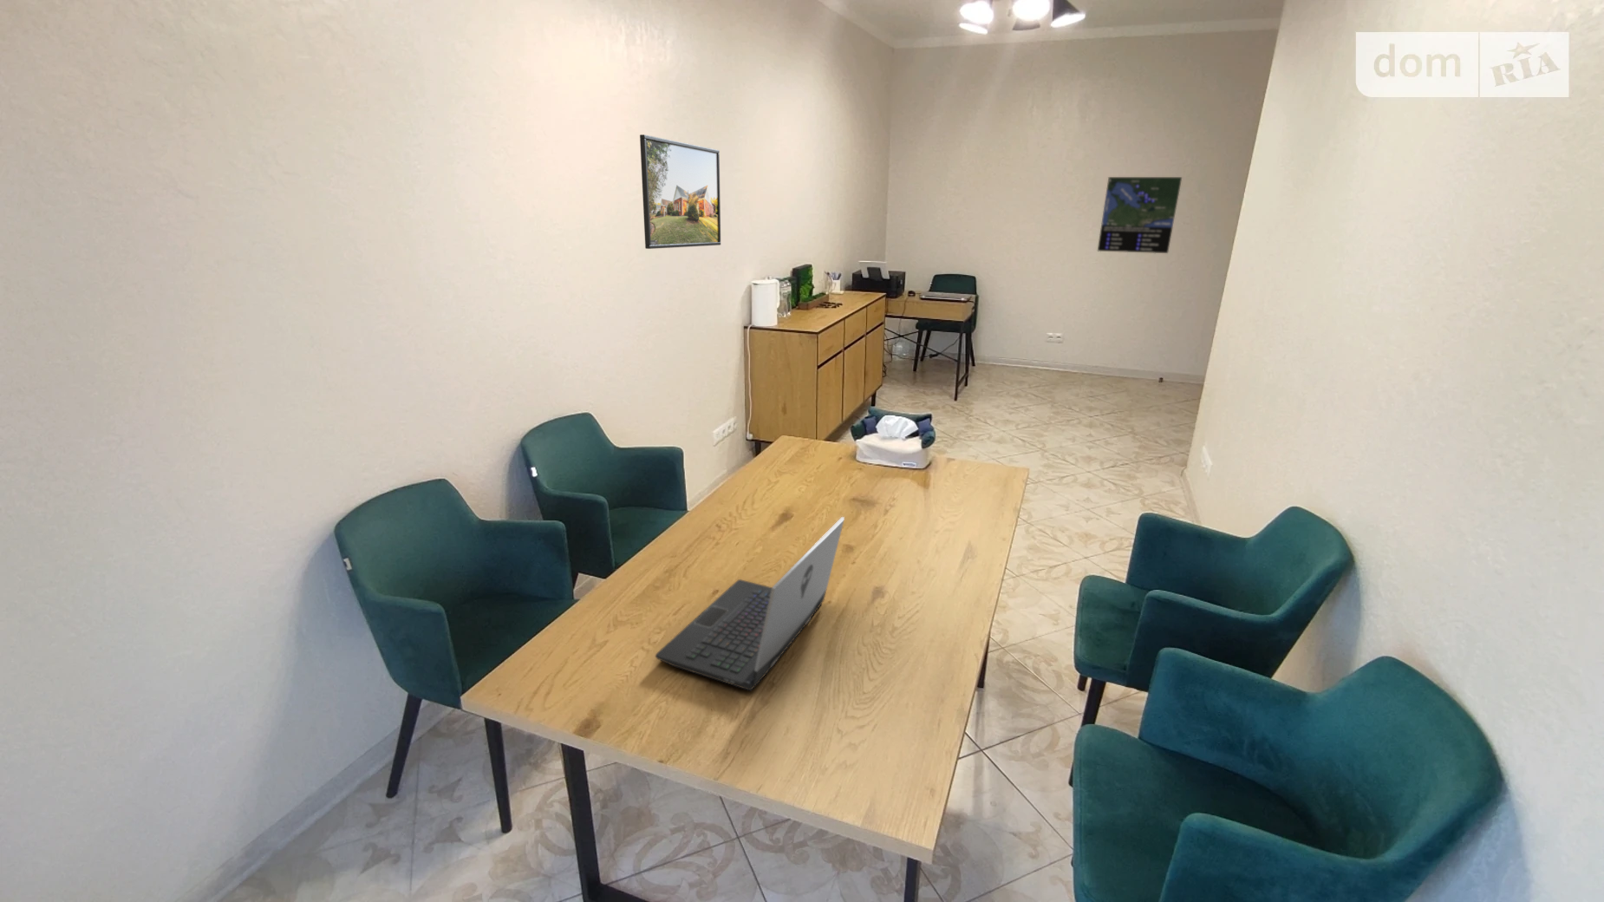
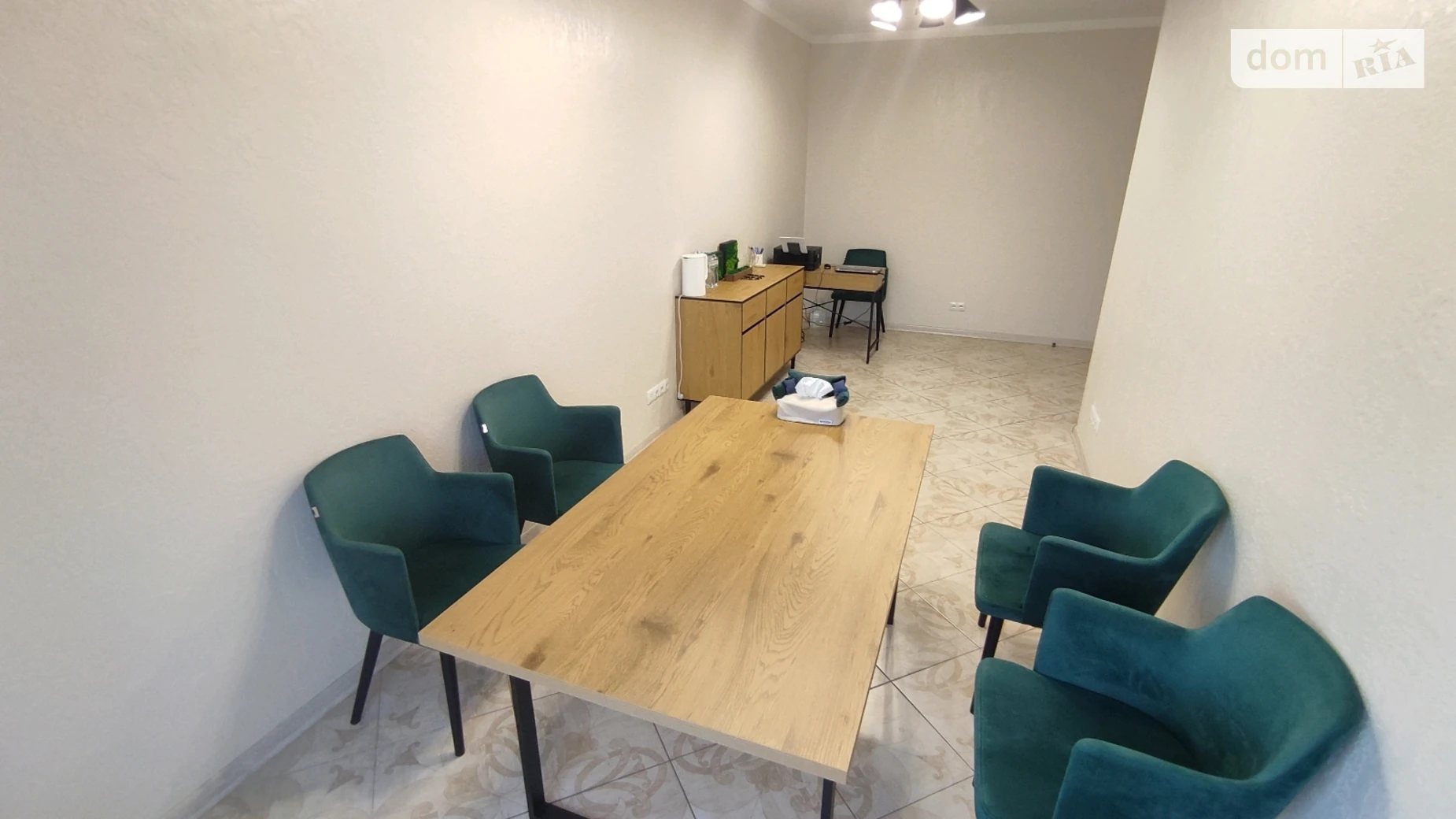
- laptop (754, 586)
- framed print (684, 196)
- map (1138, 215)
